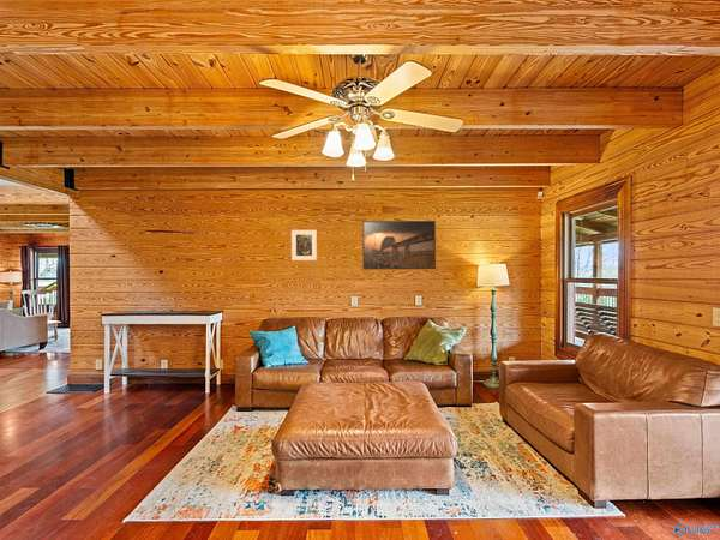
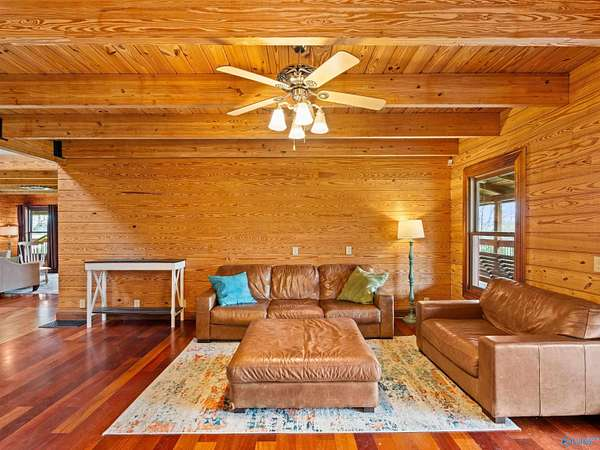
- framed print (304, 245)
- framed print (398, 245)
